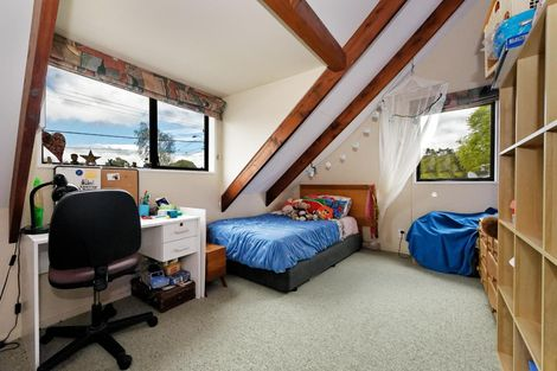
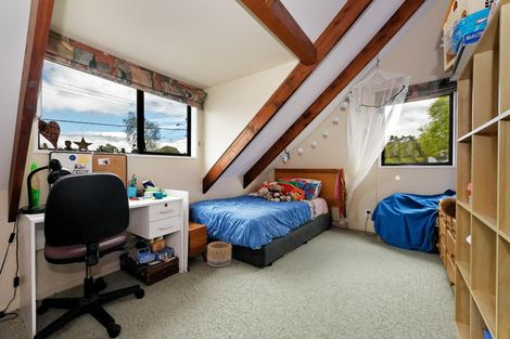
+ basket (219, 253)
